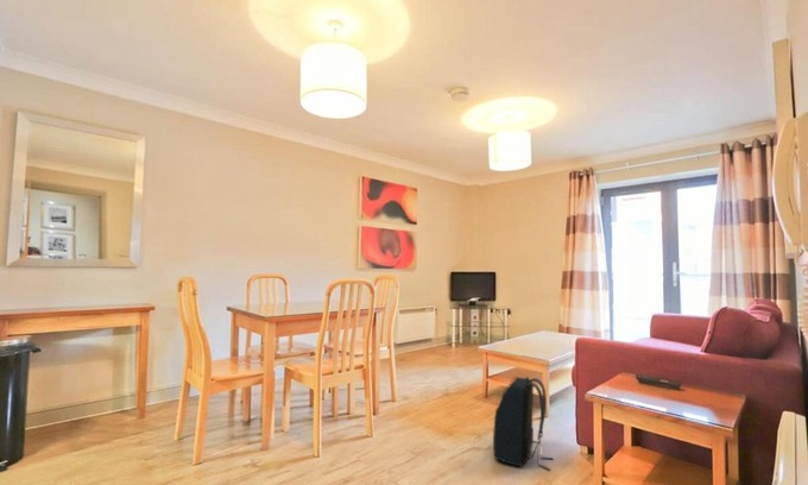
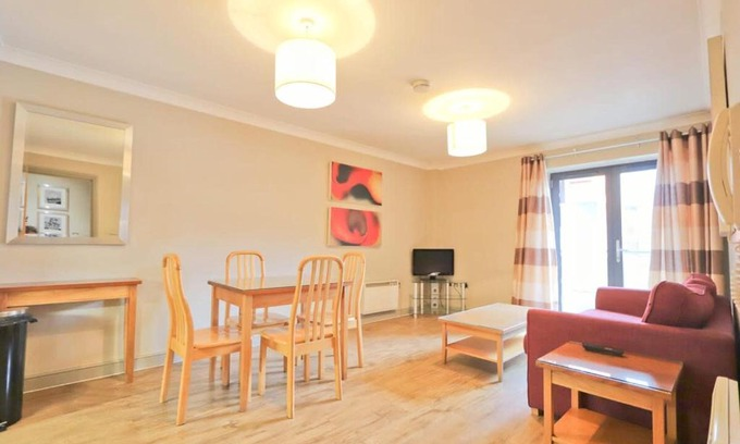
- backpack (523, 416)
